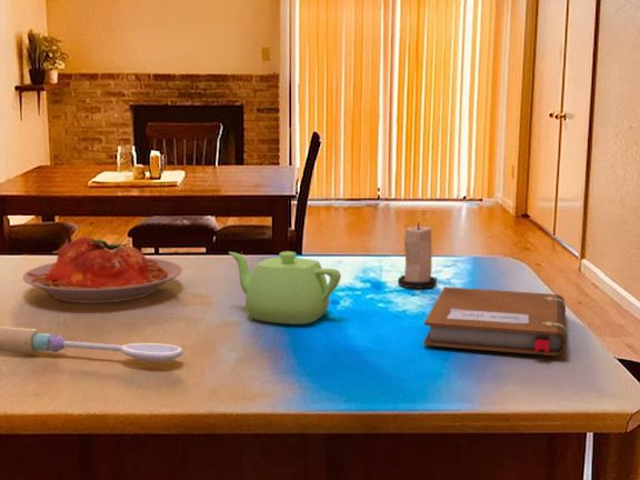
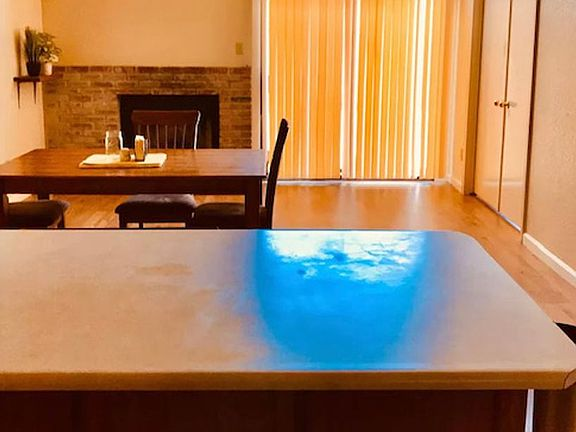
- candle (418, 252)
- teapot (283, 283)
- notebook (499, 319)
- plate (103, 262)
- spoon (81, 344)
